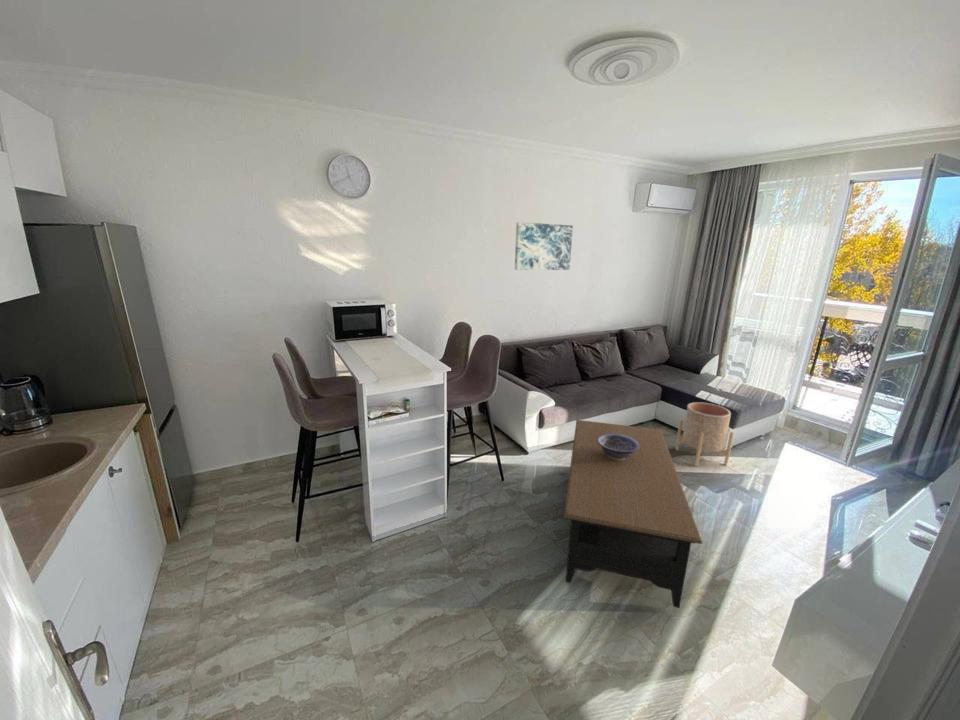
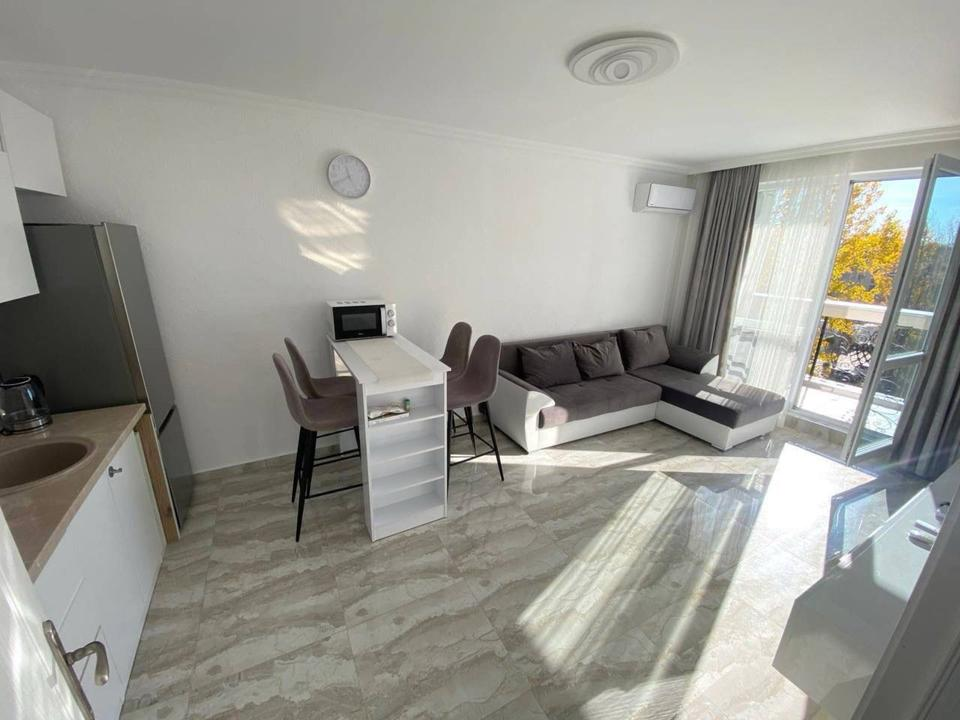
- coffee table (619, 493)
- decorative bowl (617, 448)
- wall art (544, 247)
- planter (704, 433)
